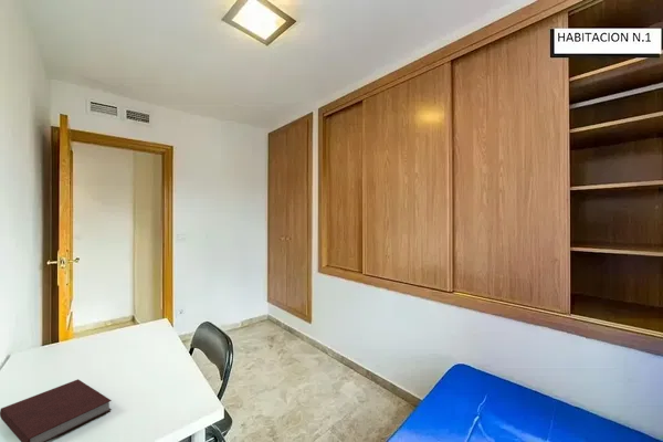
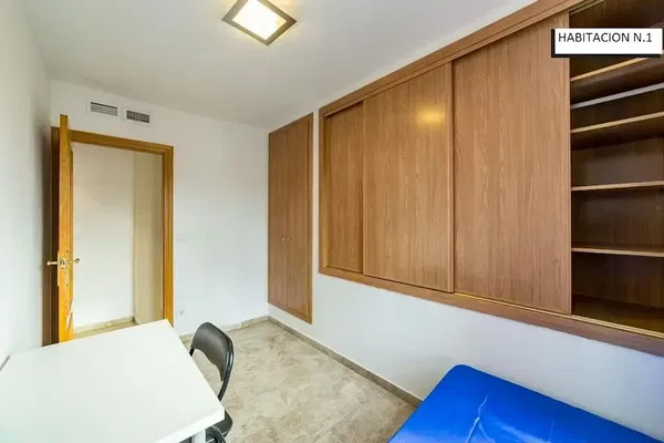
- notebook (56, 409)
